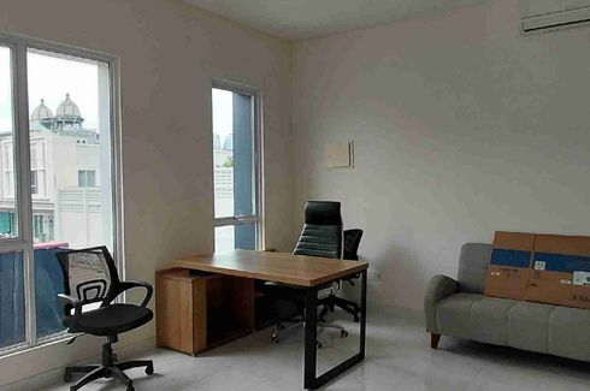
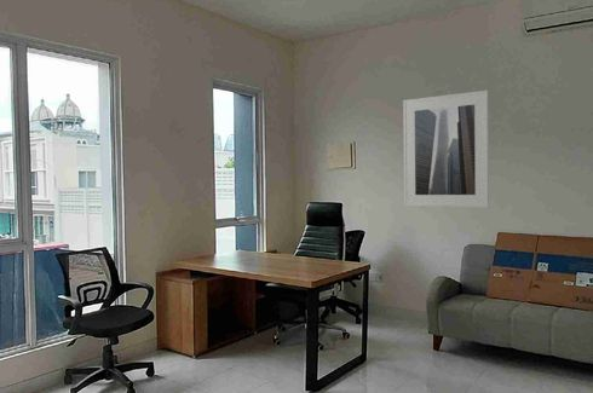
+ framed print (443, 151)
